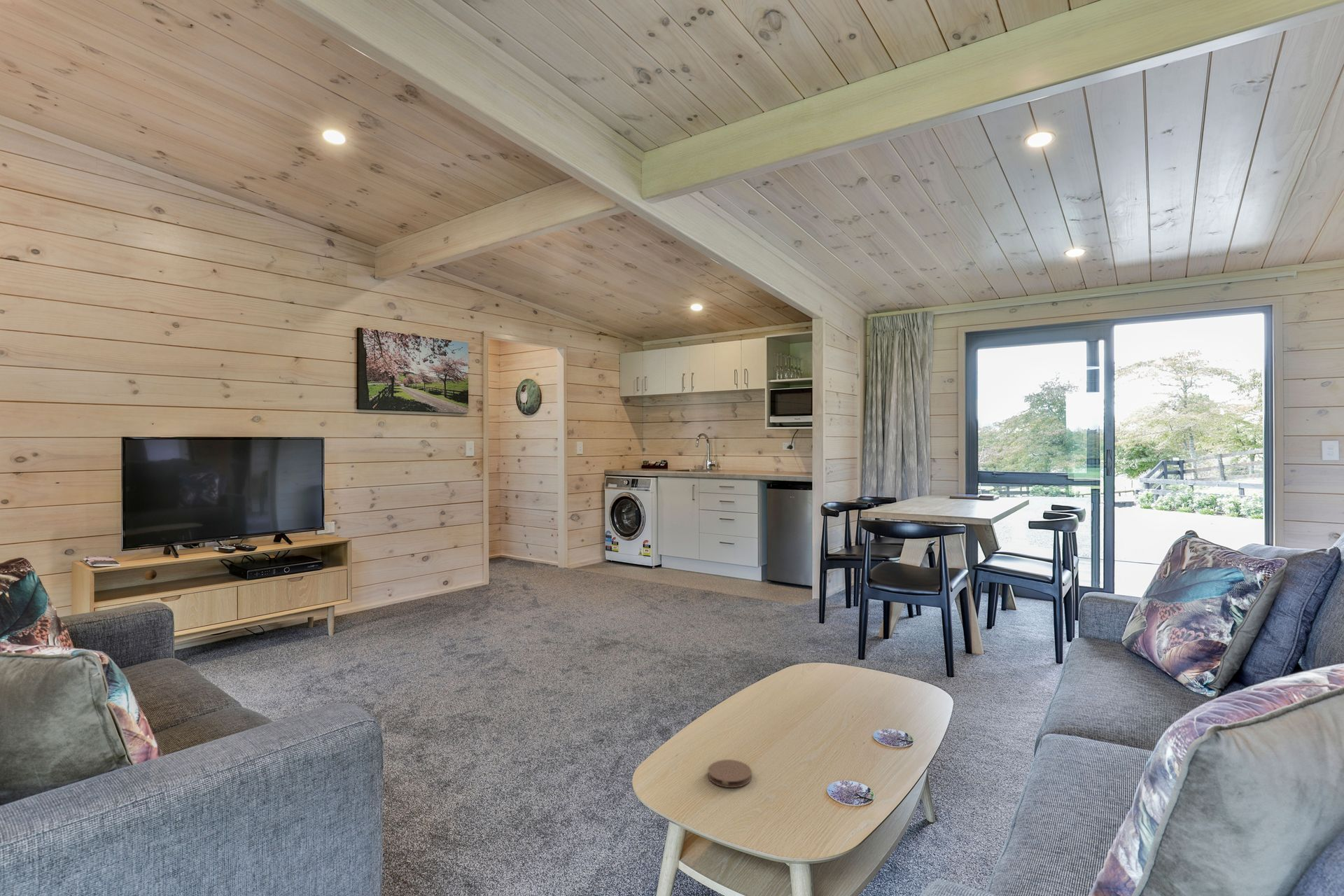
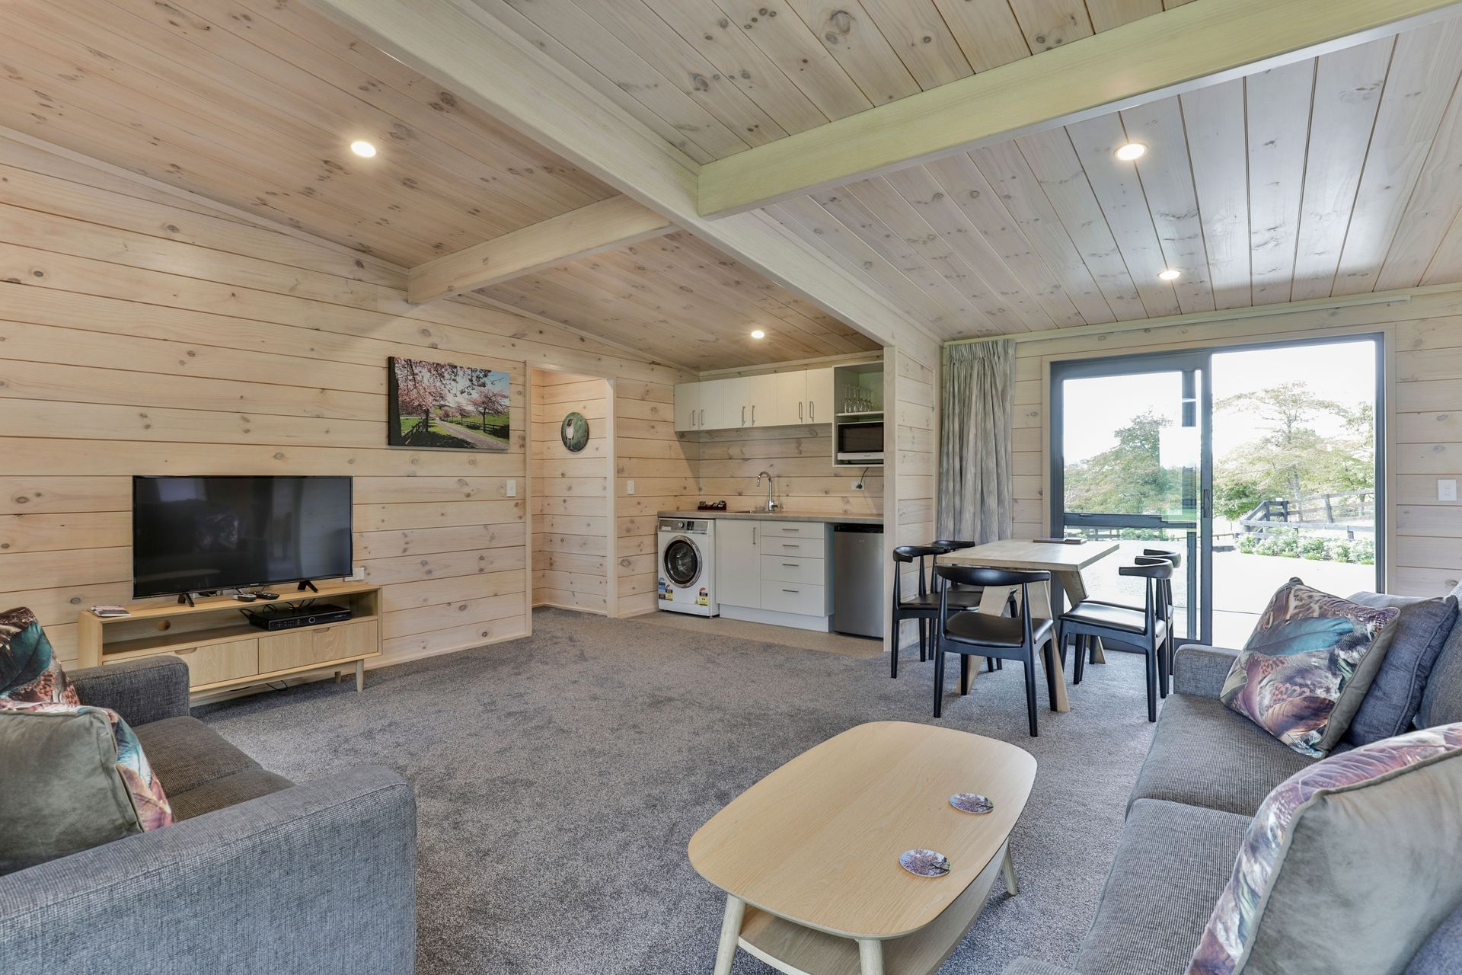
- coaster (729, 773)
